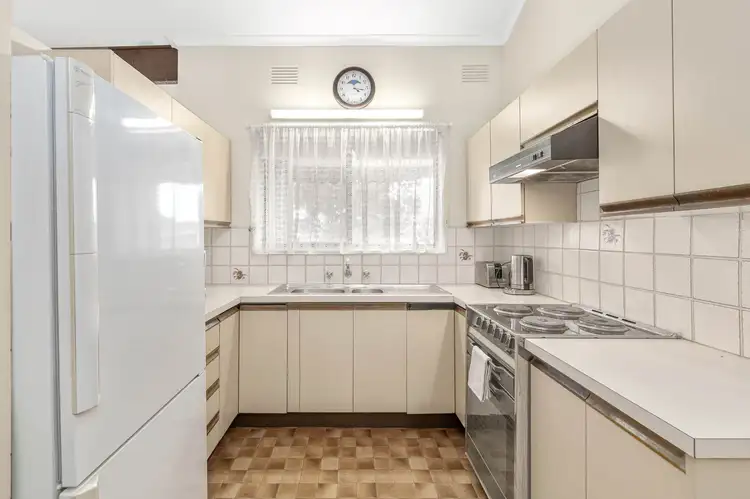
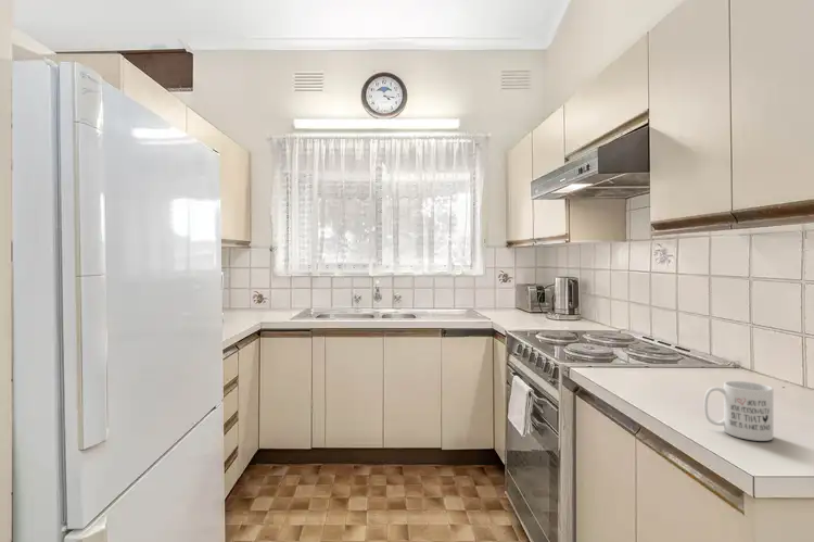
+ mug (737, 408)
